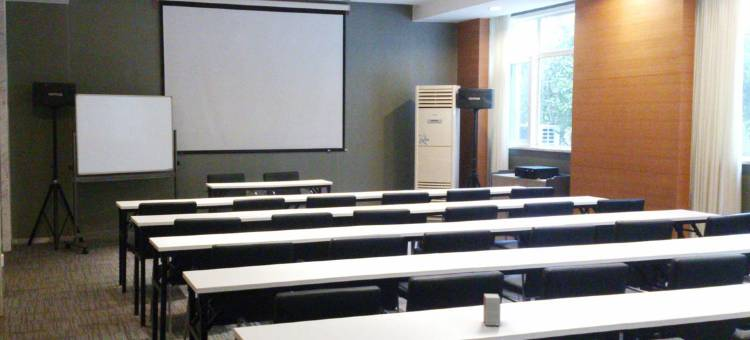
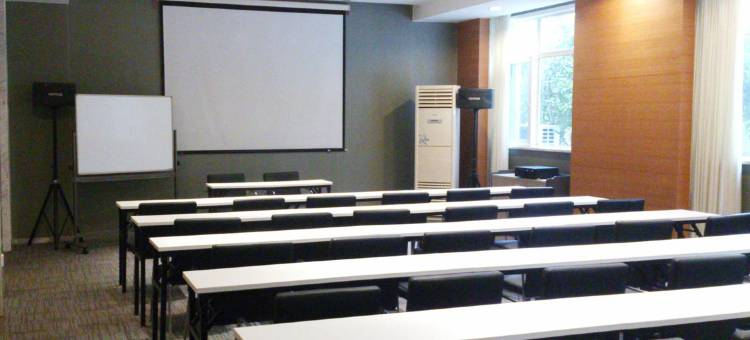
- small box (491, 309)
